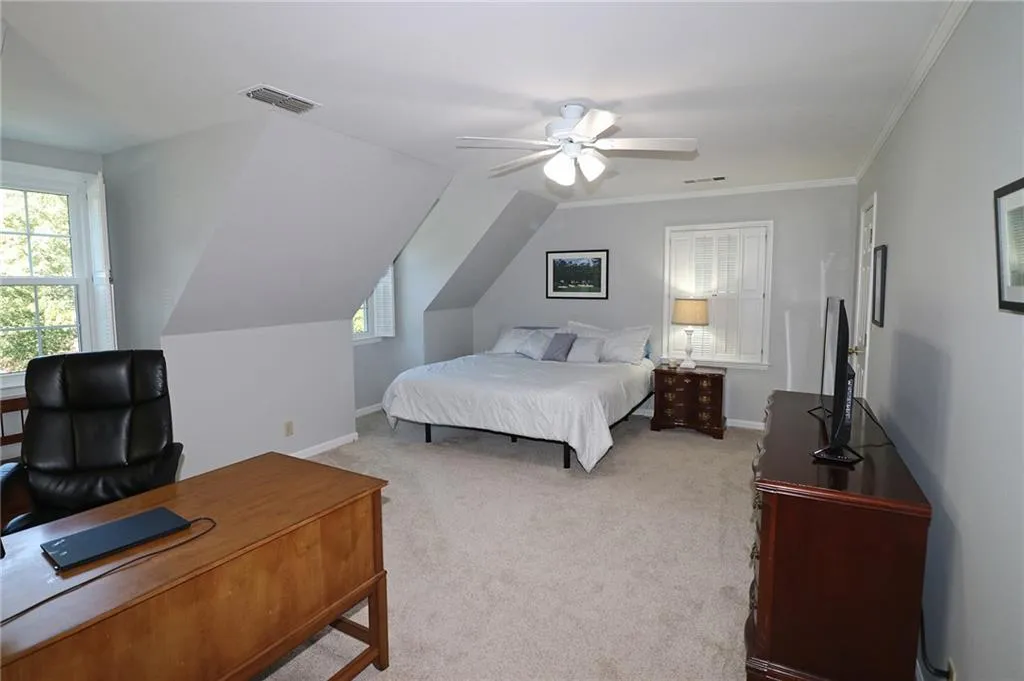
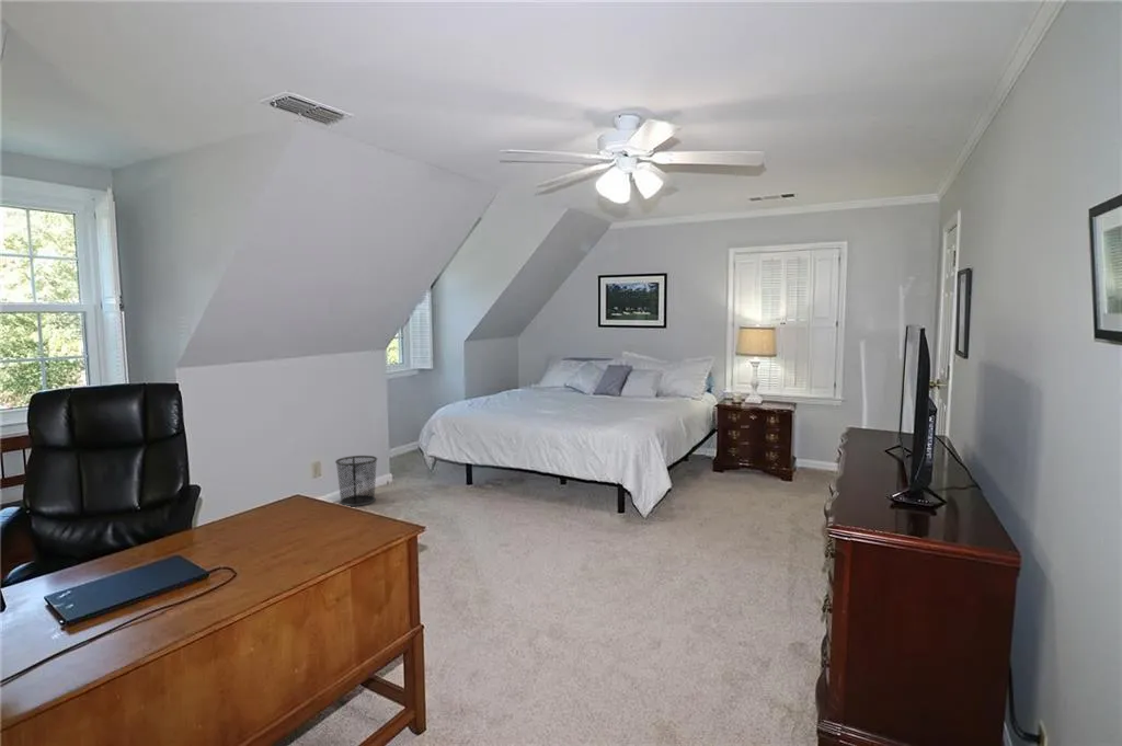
+ waste bin (357, 480)
